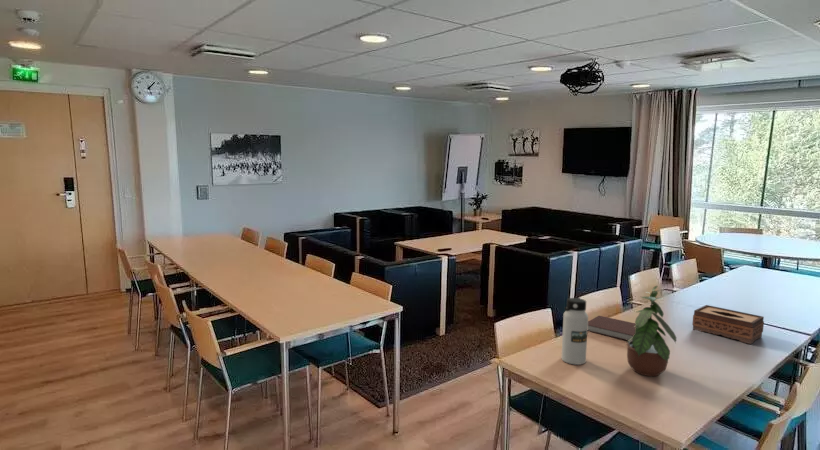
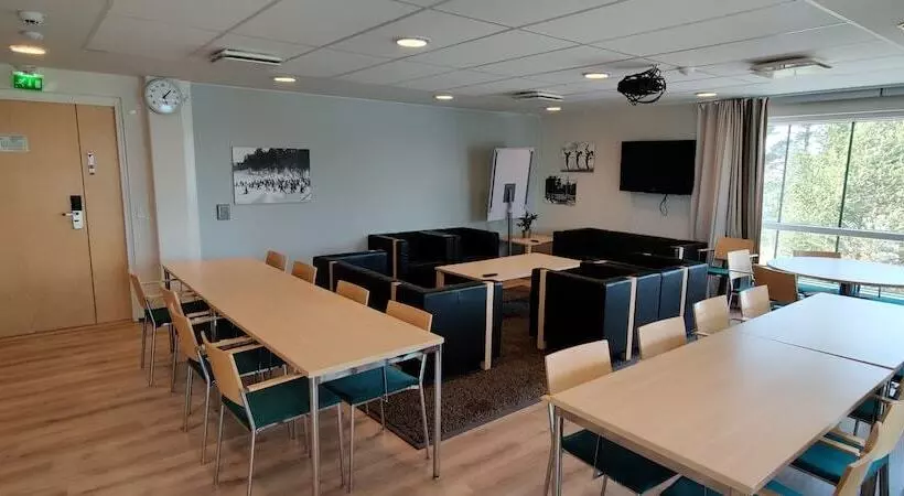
- water bottle (575, 330)
- notebook (616, 328)
- tissue box (727, 323)
- potted plant (652, 329)
